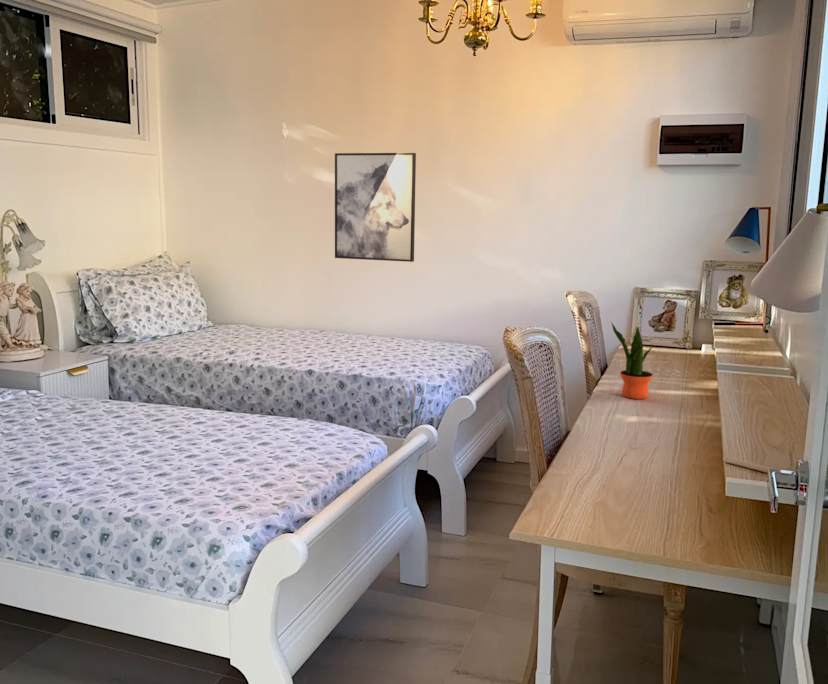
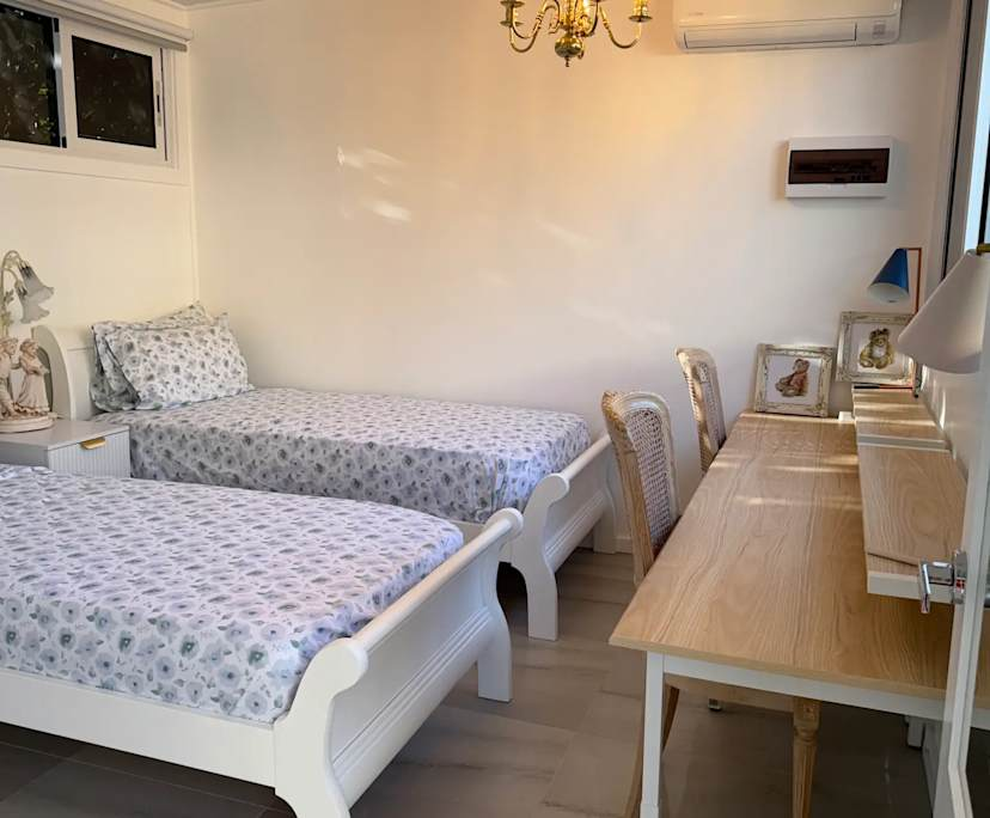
- wall art (374, 207)
- potted plant (631, 359)
